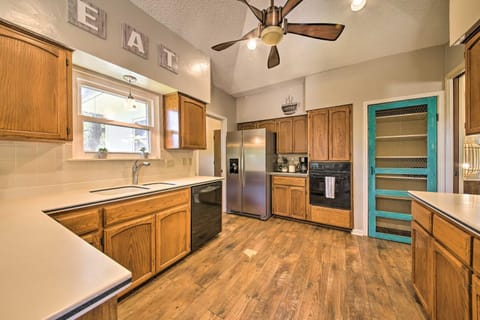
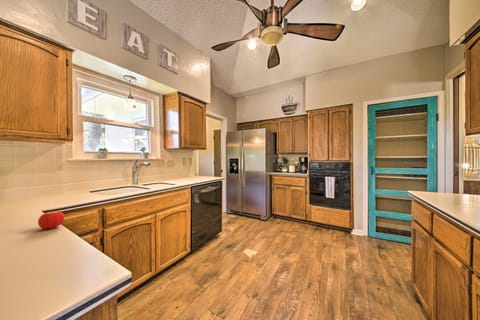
+ fruit (51, 218)
